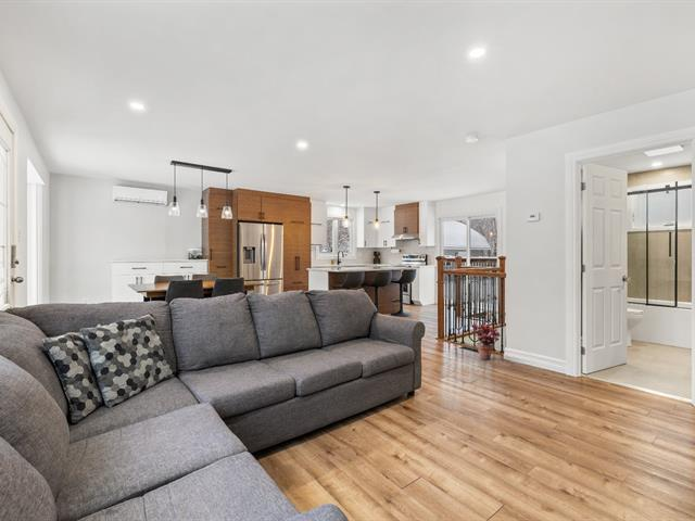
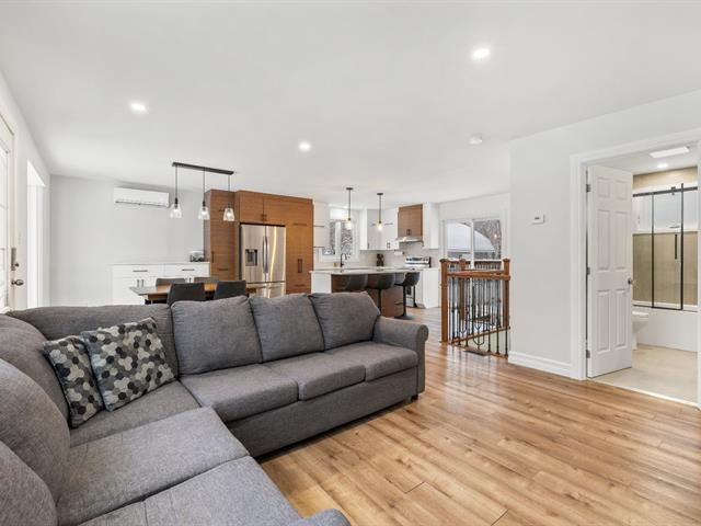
- potted plant (486, 341)
